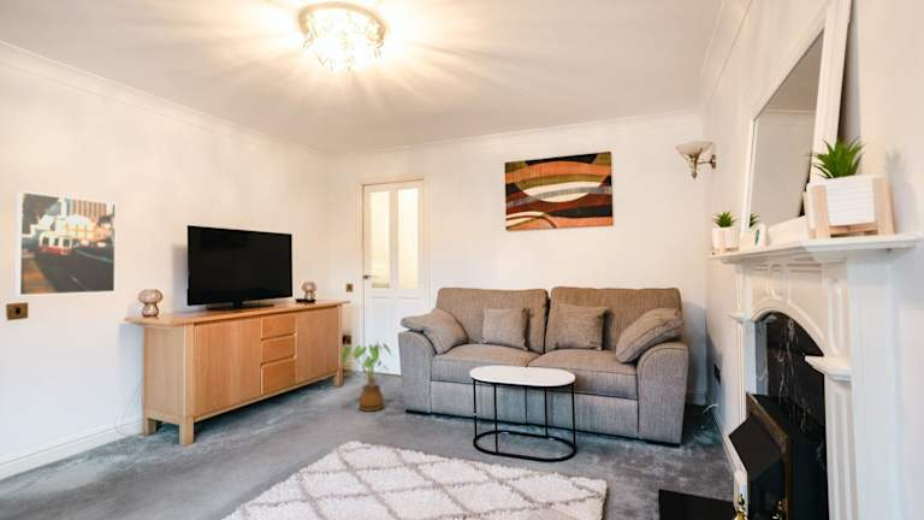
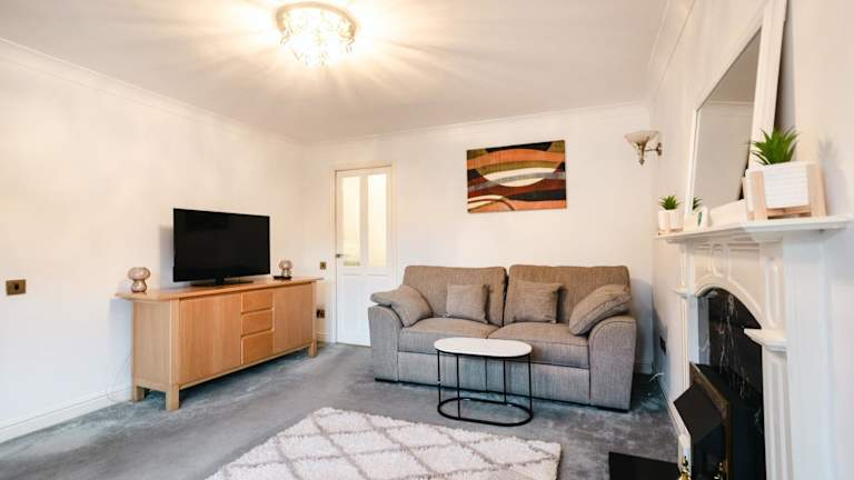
- house plant (366, 373)
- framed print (70, 246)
